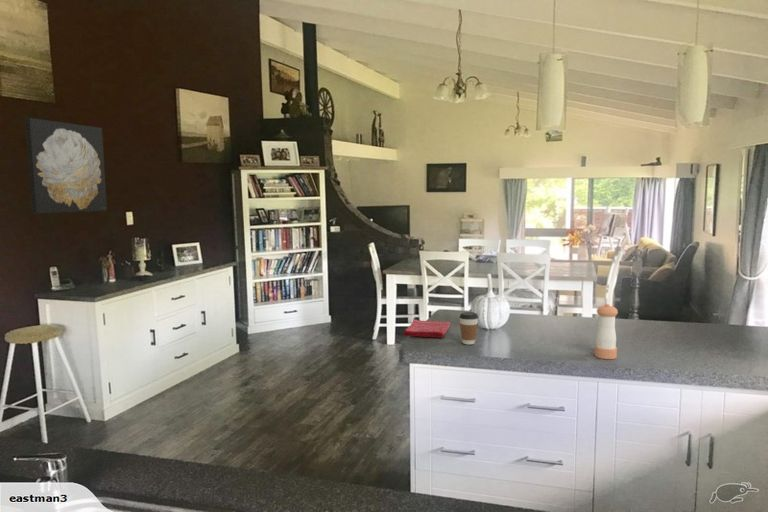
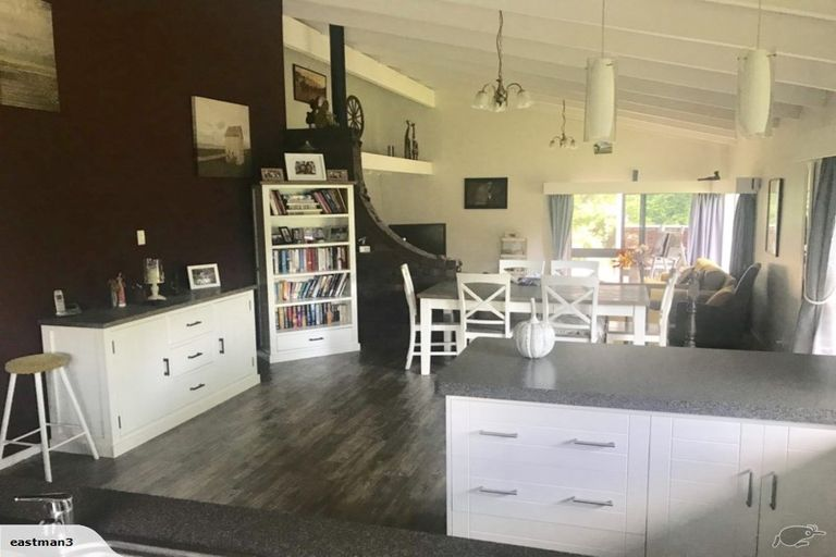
- wall art (68, 168)
- pepper shaker (606, 330)
- coffee cup (468, 328)
- dish towel (427, 327)
